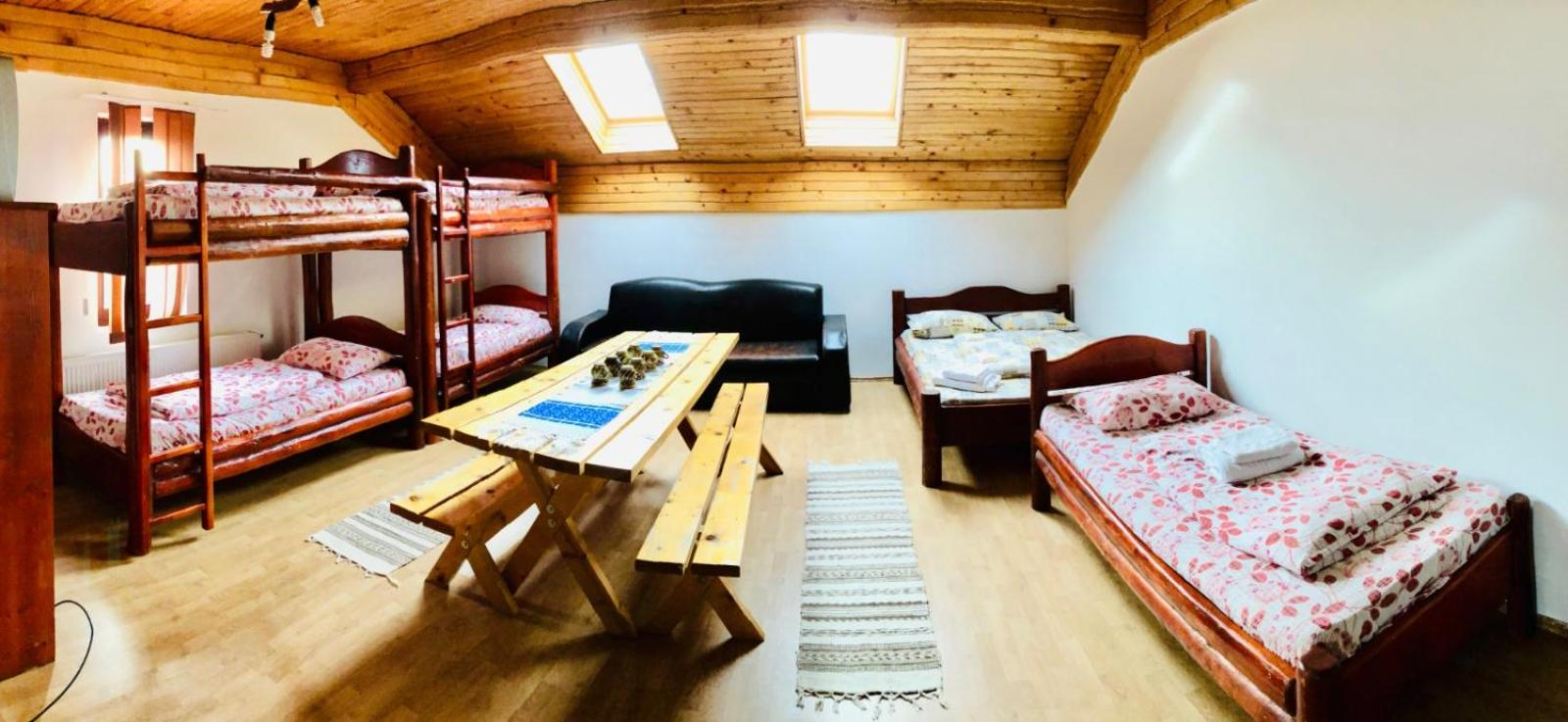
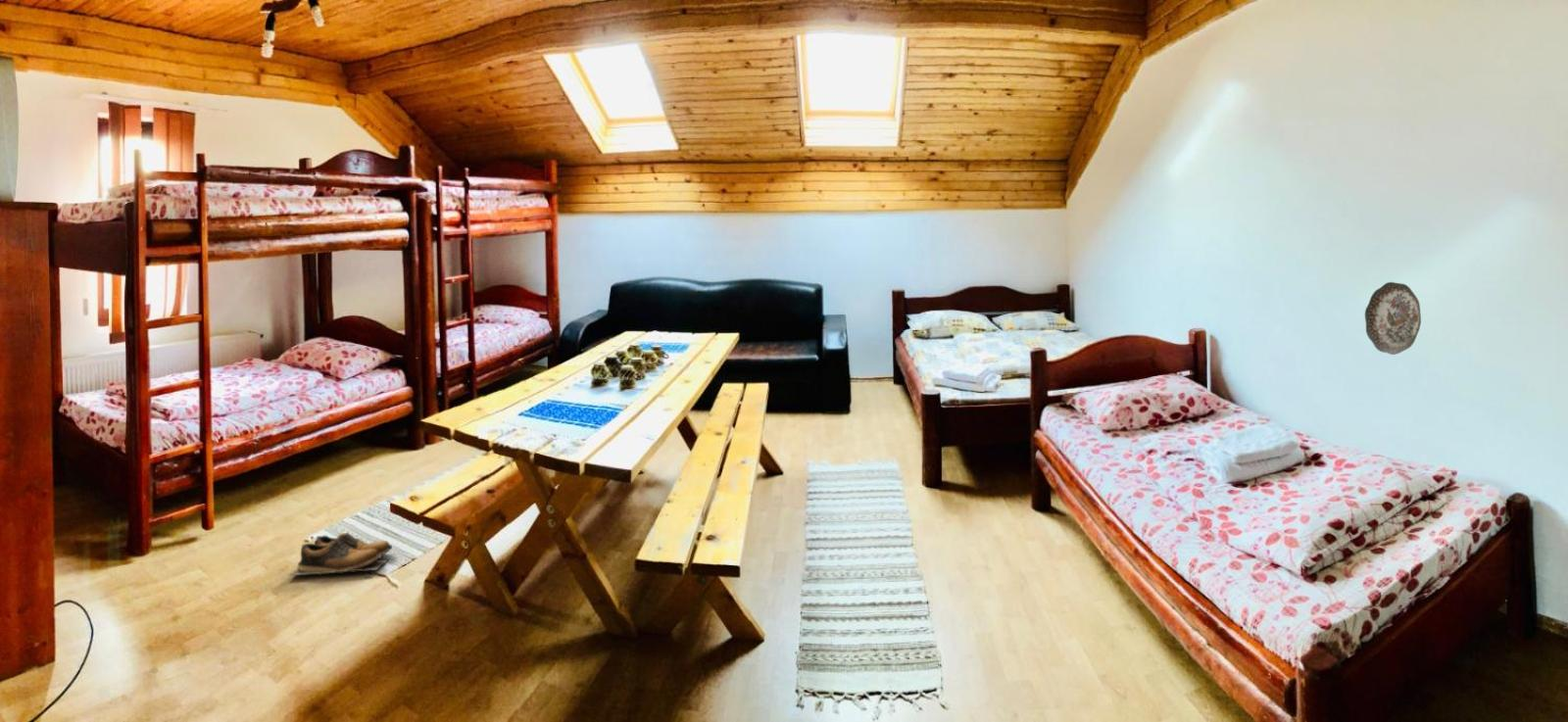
+ decorative plate (1395, 317)
+ shoes (344, 550)
